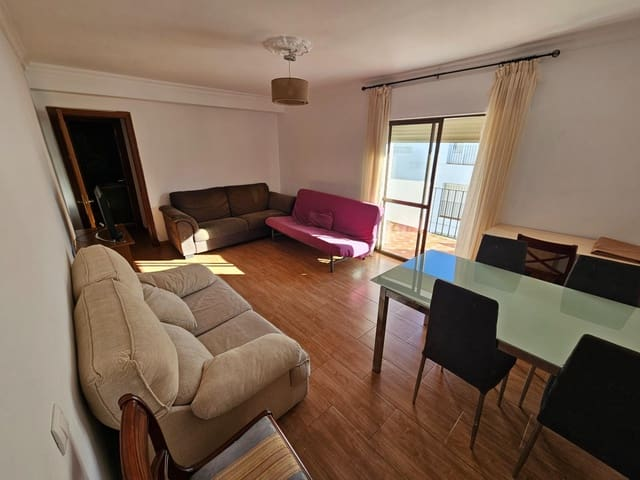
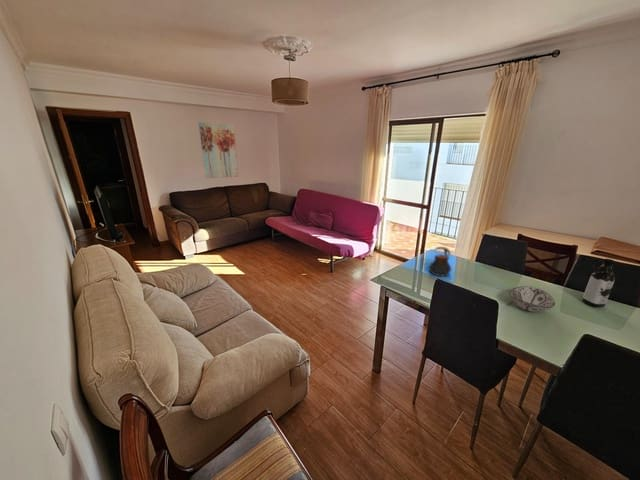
+ decorative bowl (530, 301)
+ wall art (219, 151)
+ water bottle (600, 282)
+ teapot (441, 260)
